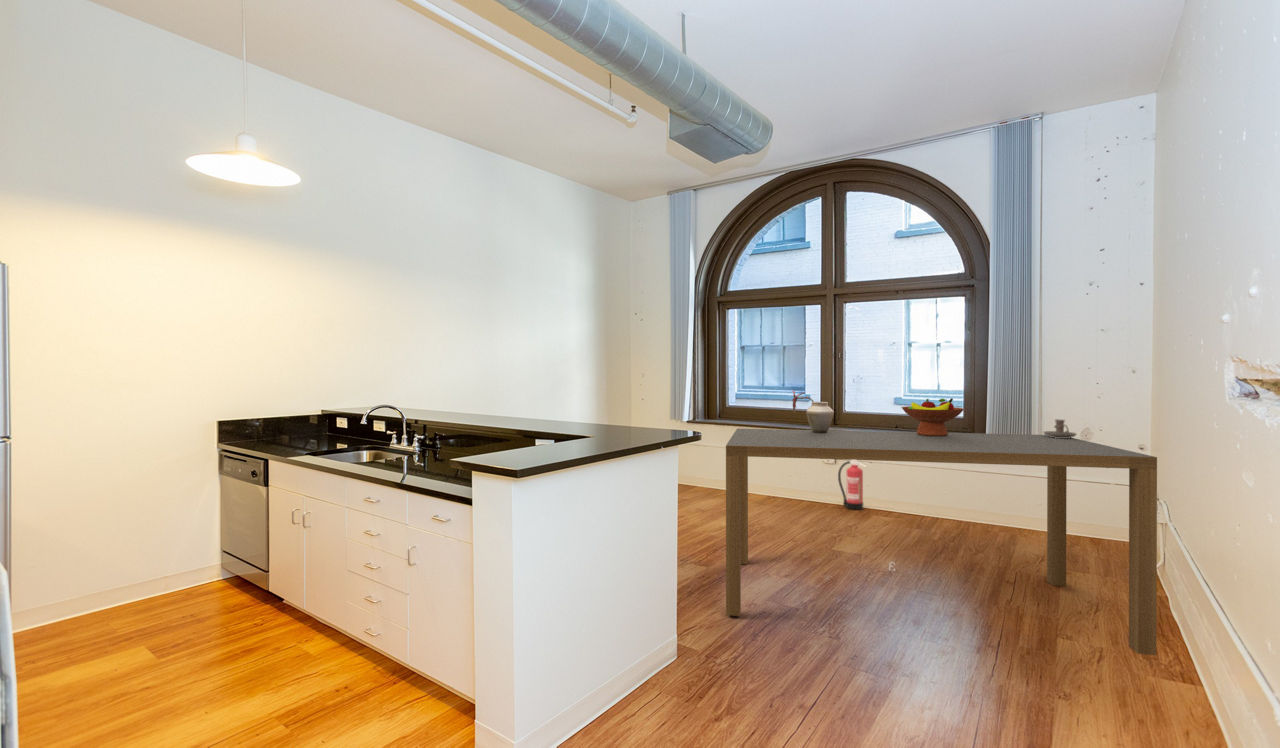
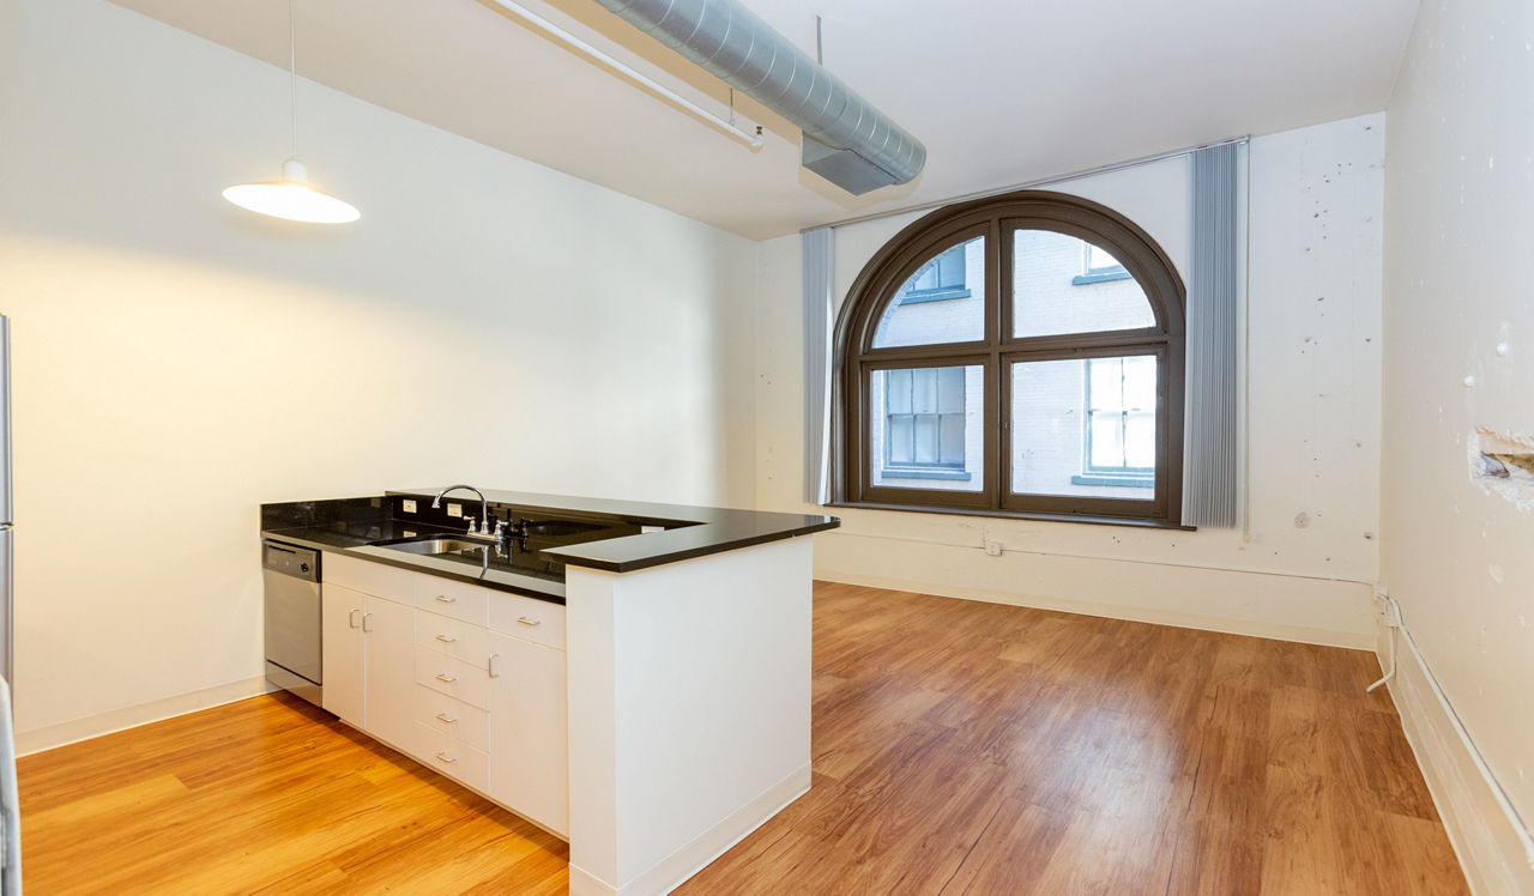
- fruit bowl (932, 415)
- candle holder (1061, 428)
- dining table (893, 562)
- vase (812, 410)
- fire extinguisher (852, 481)
